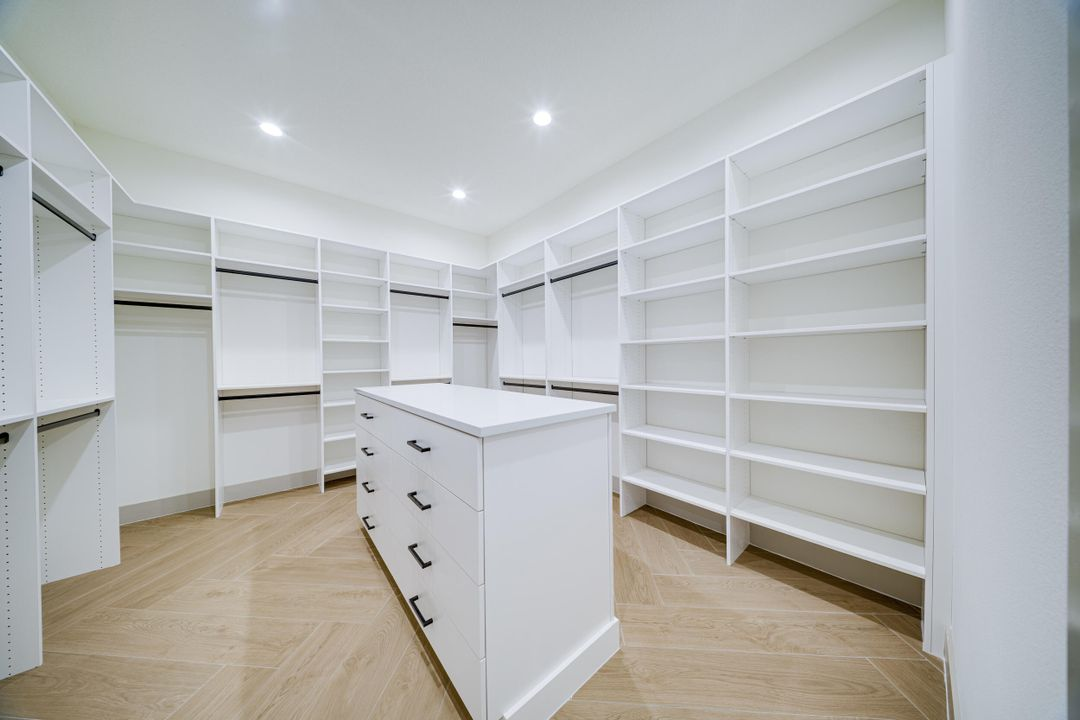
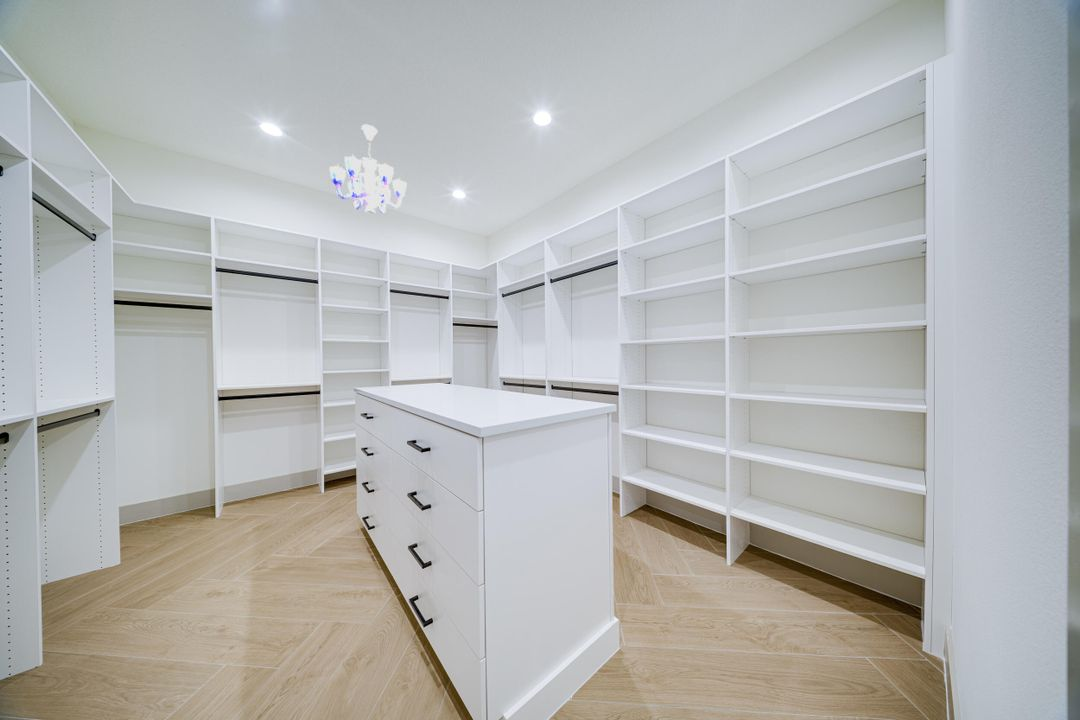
+ chandelier (369, 171)
